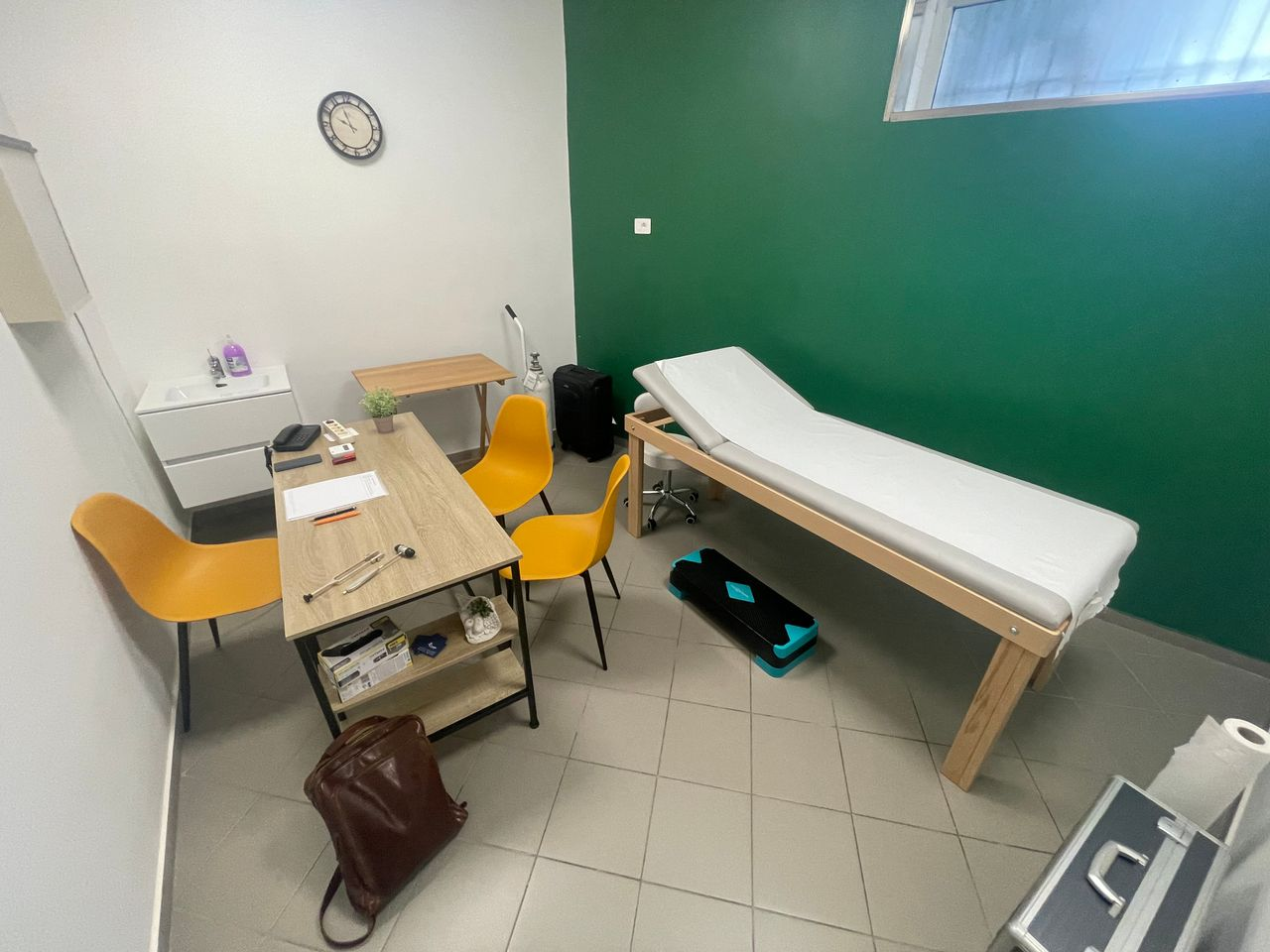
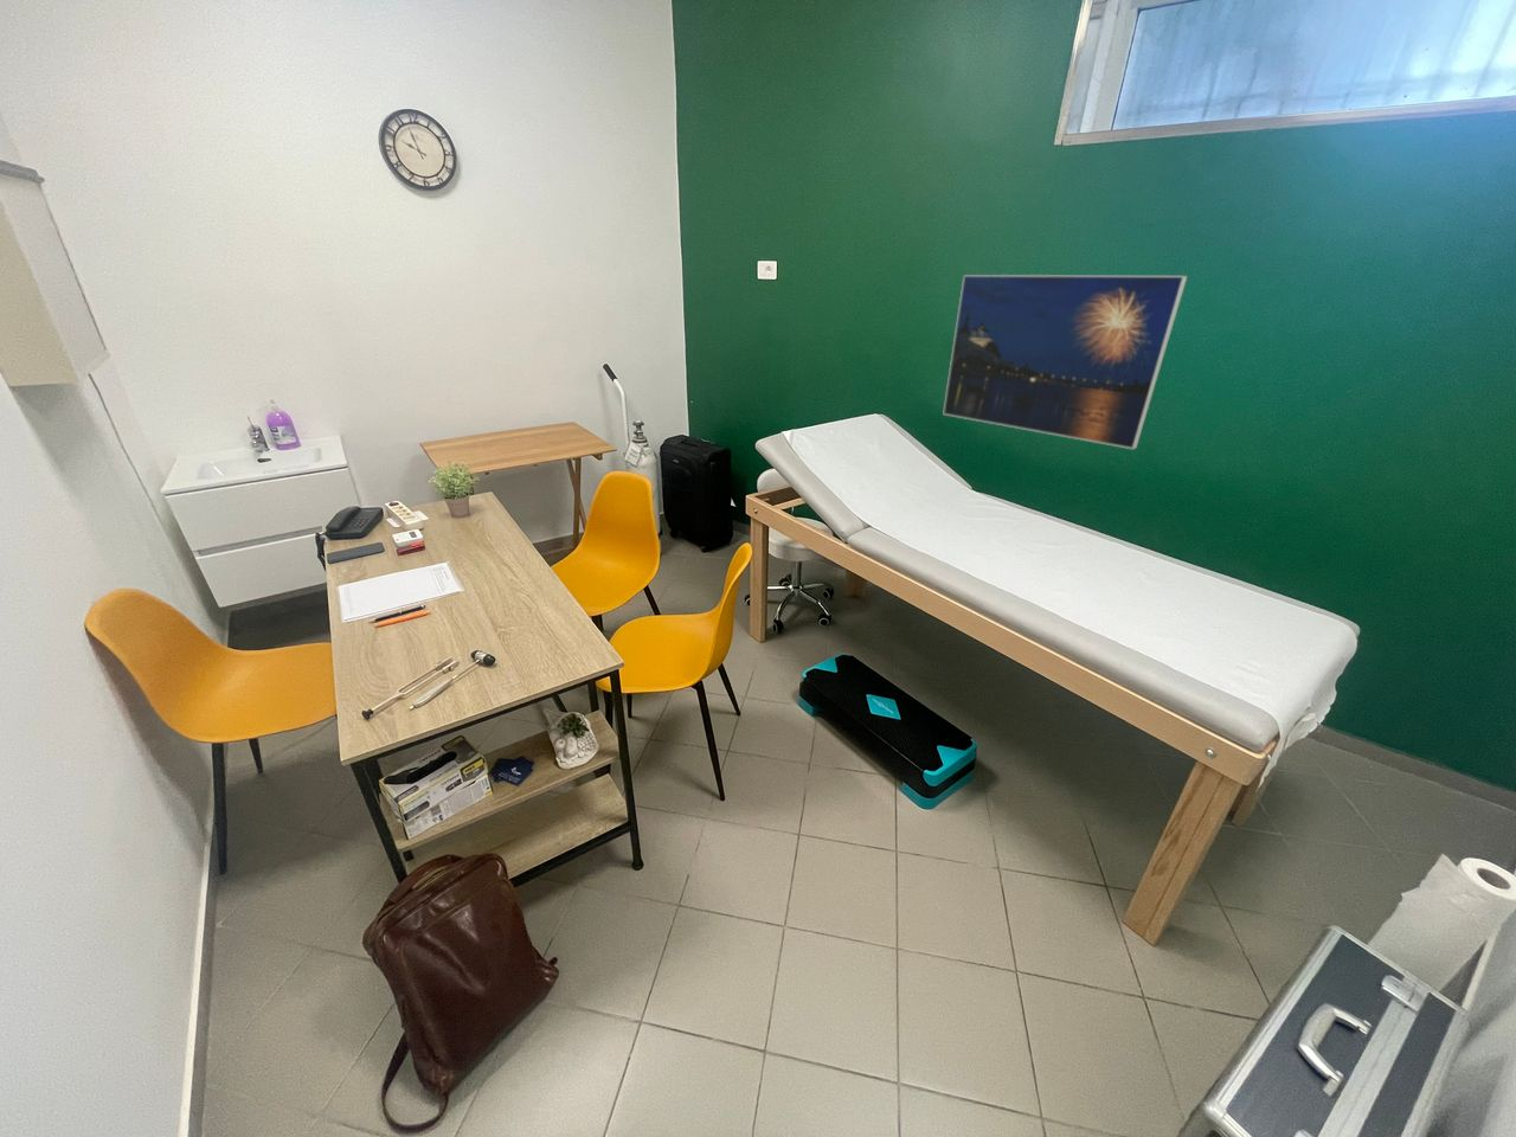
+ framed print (1044, 356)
